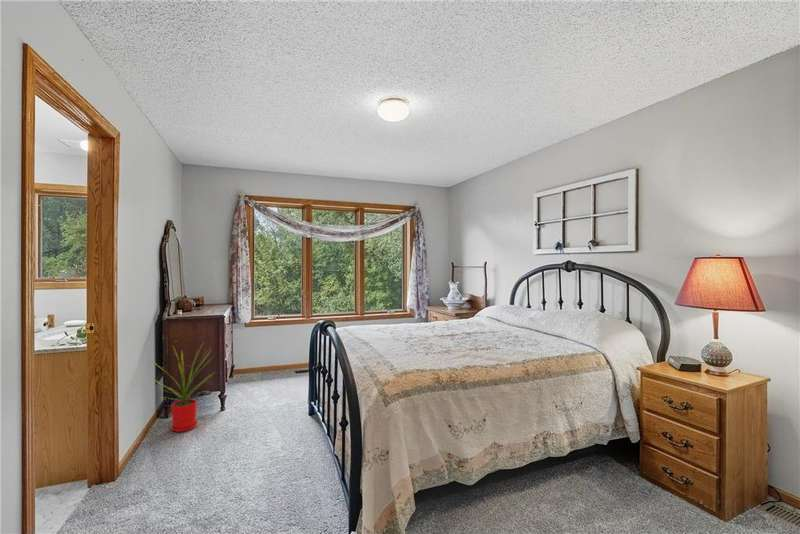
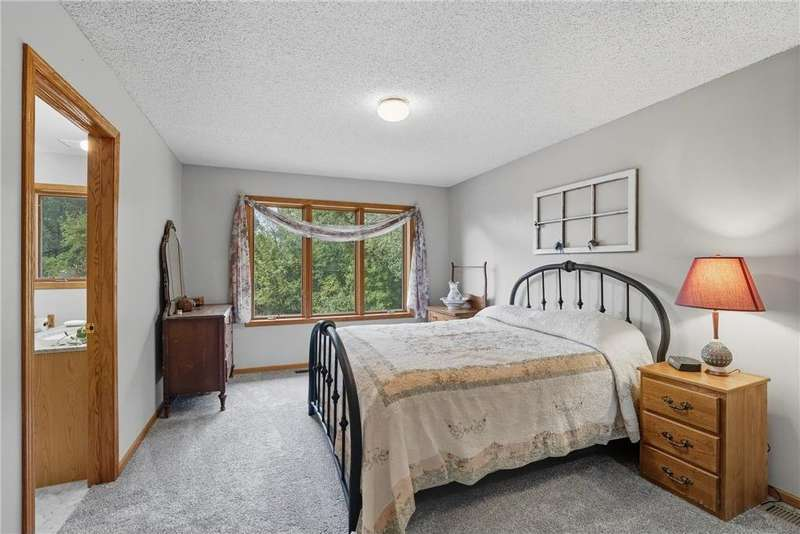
- house plant (183, 387)
